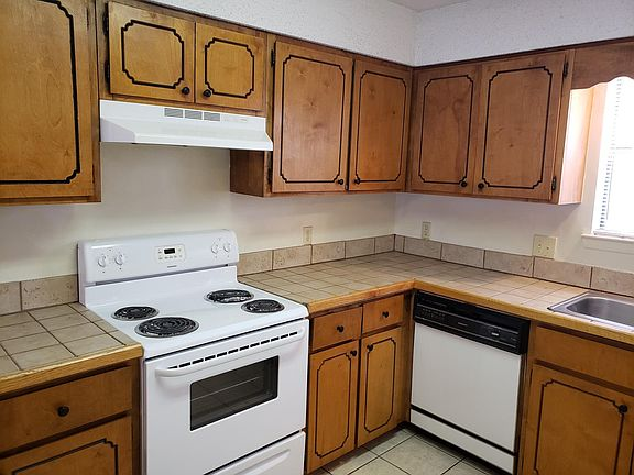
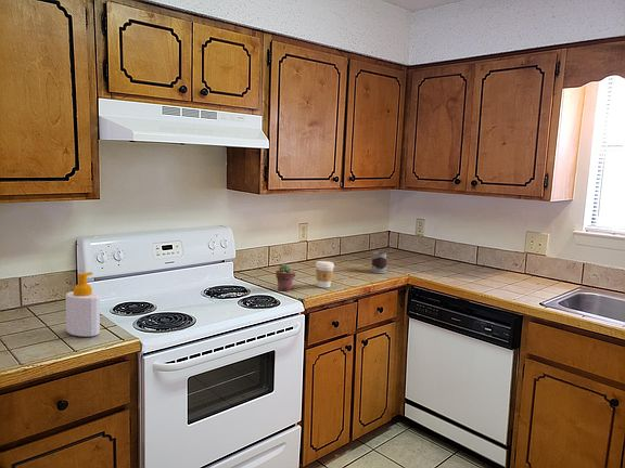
+ coffee cup (324, 273)
+ soap bottle (82, 302)
+ potted succulent (284, 276)
+ mug (378, 261)
